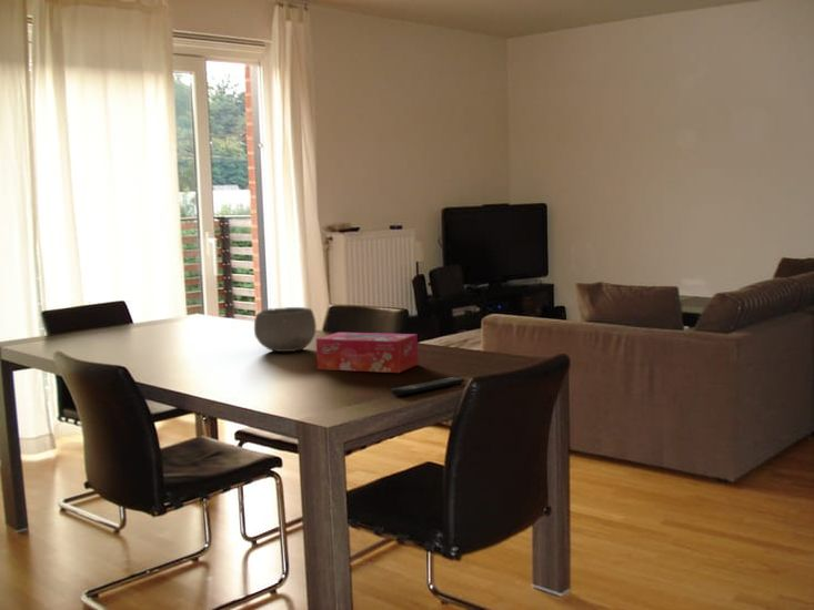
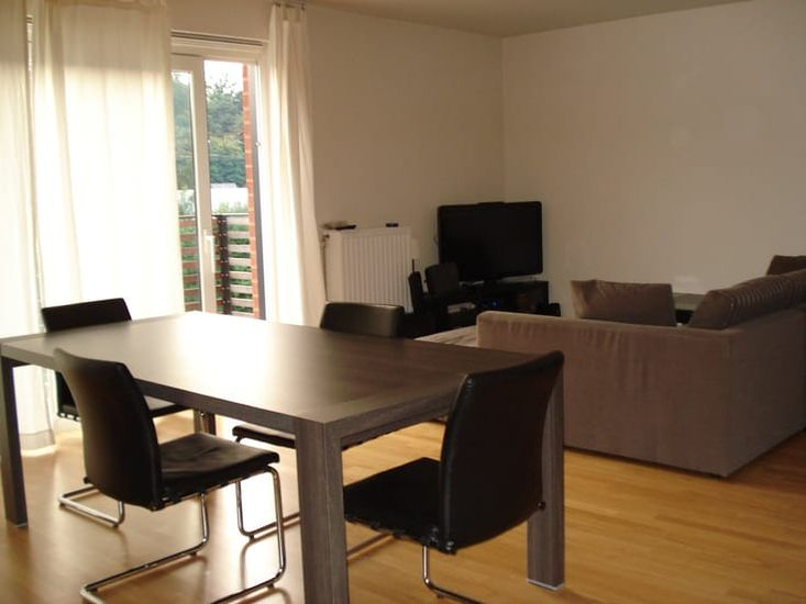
- tissue box (366, 352)
- bowl (284, 329)
- remote control (429, 386)
